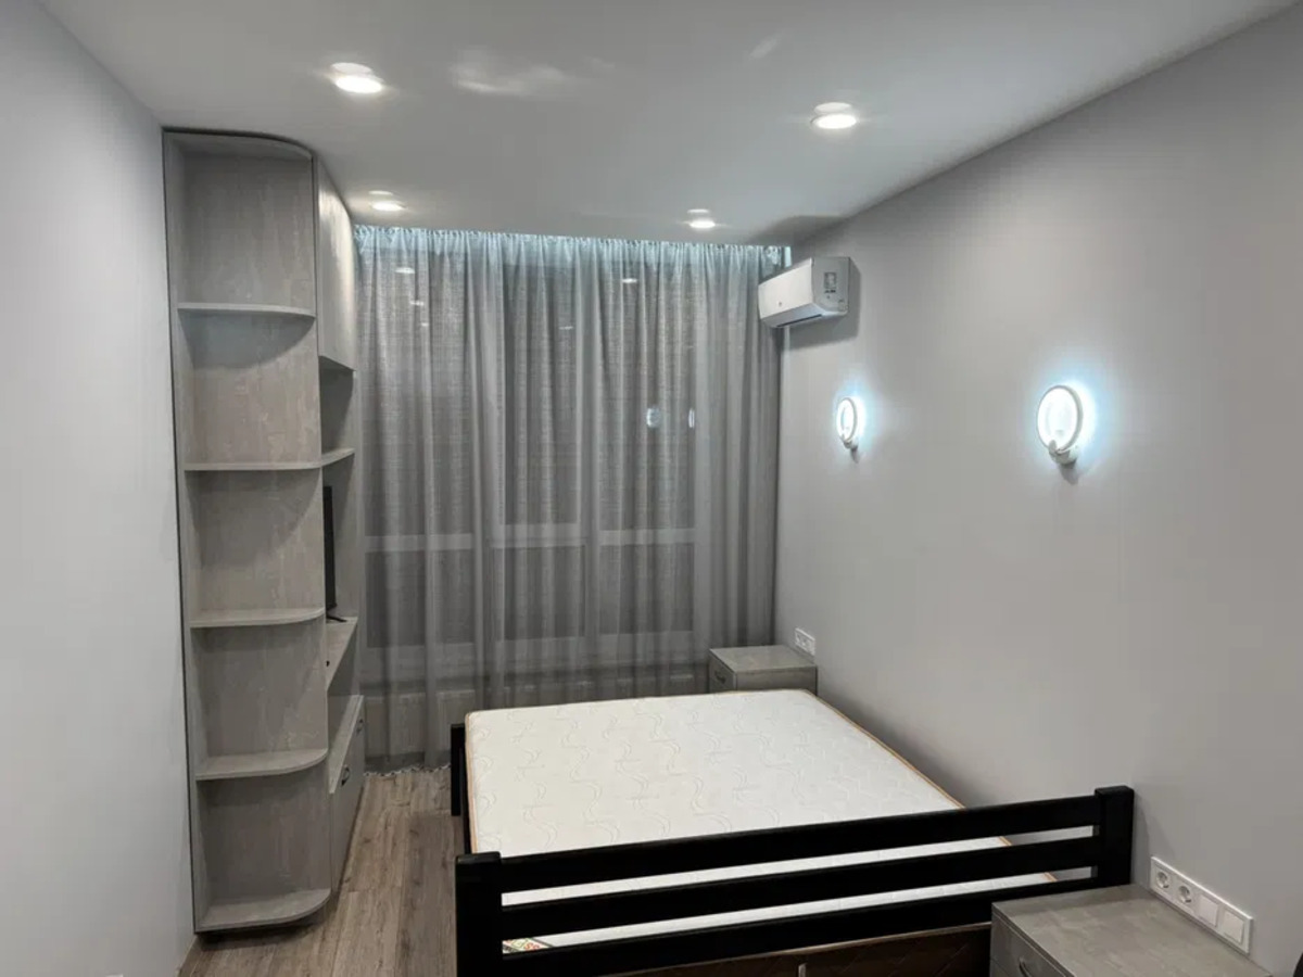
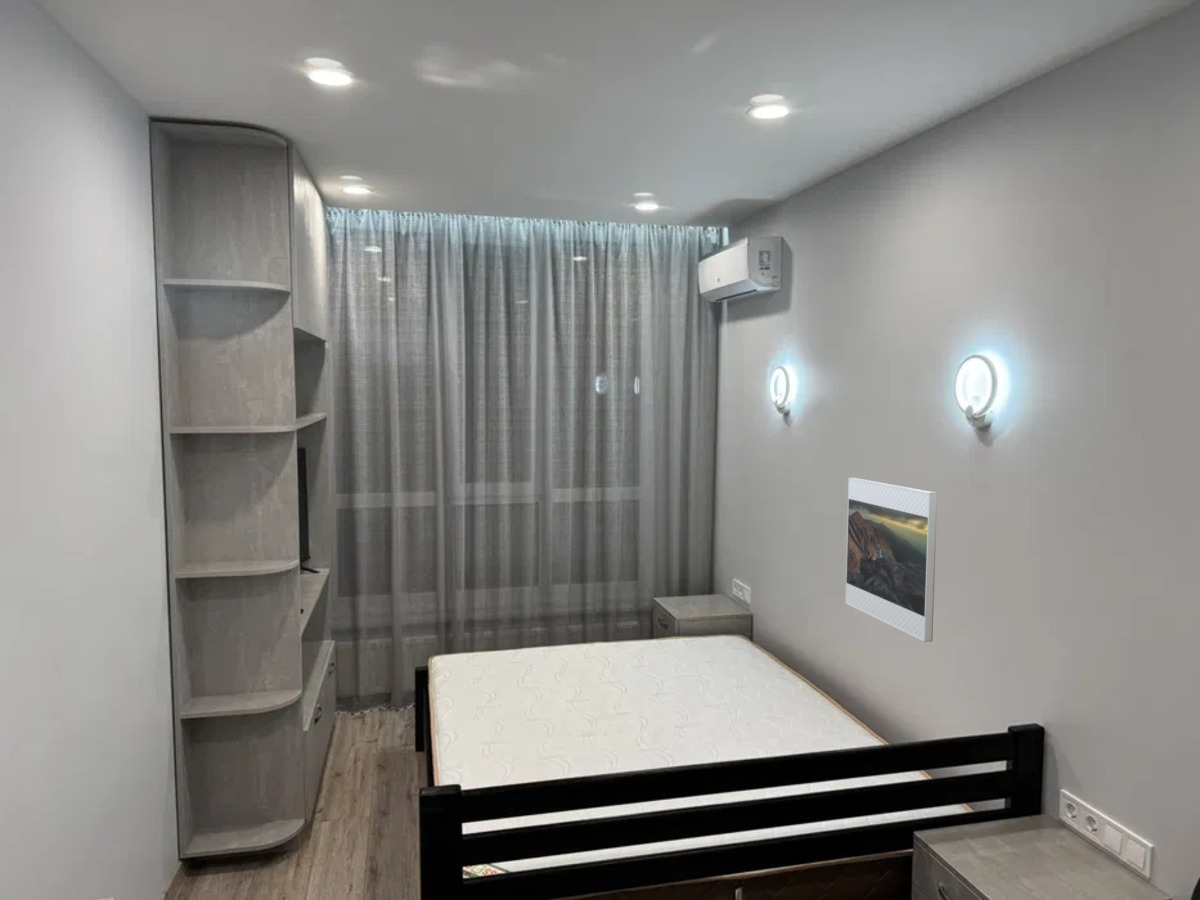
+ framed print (887, 553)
